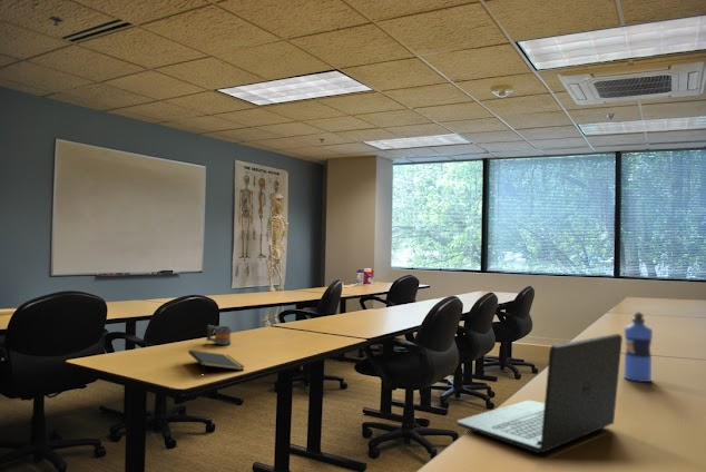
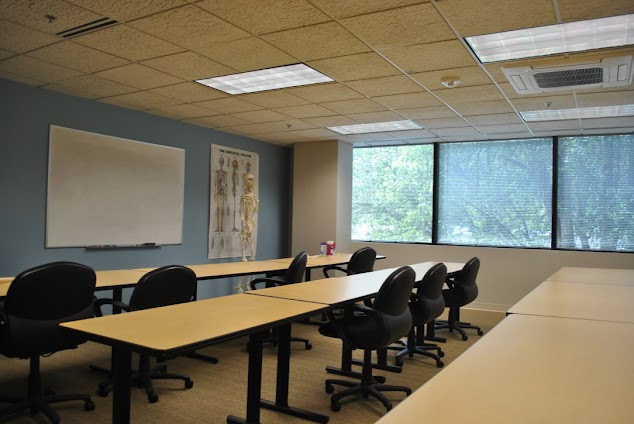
- mug (218, 334)
- notepad (215, 360)
- laptop (547, 380)
- water bottle (637, 345)
